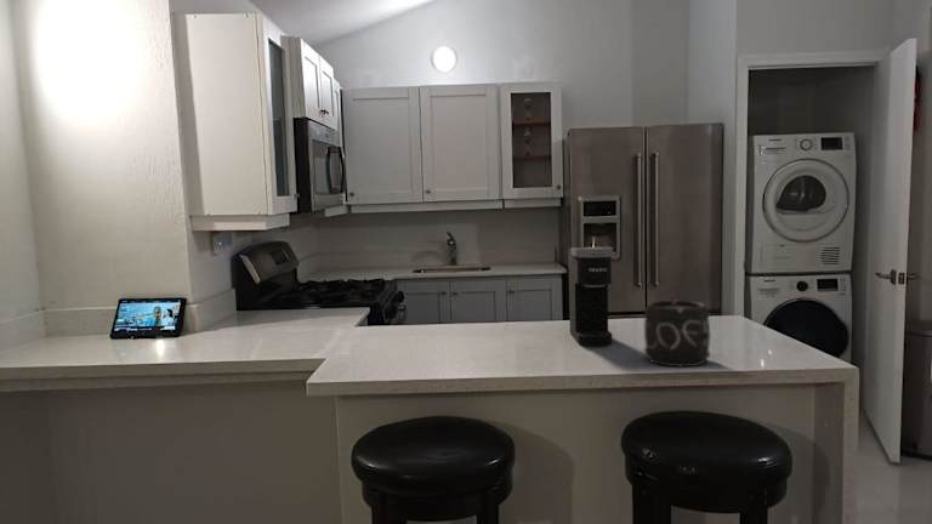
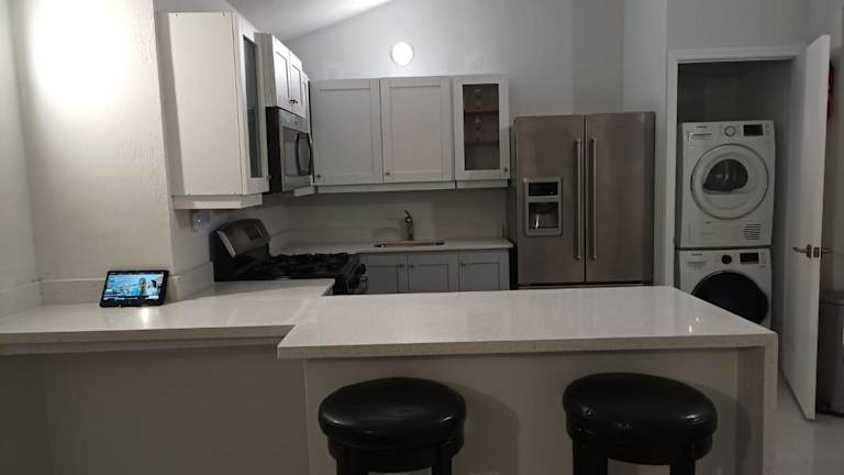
- coffee maker (589, 292)
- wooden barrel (677, 332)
